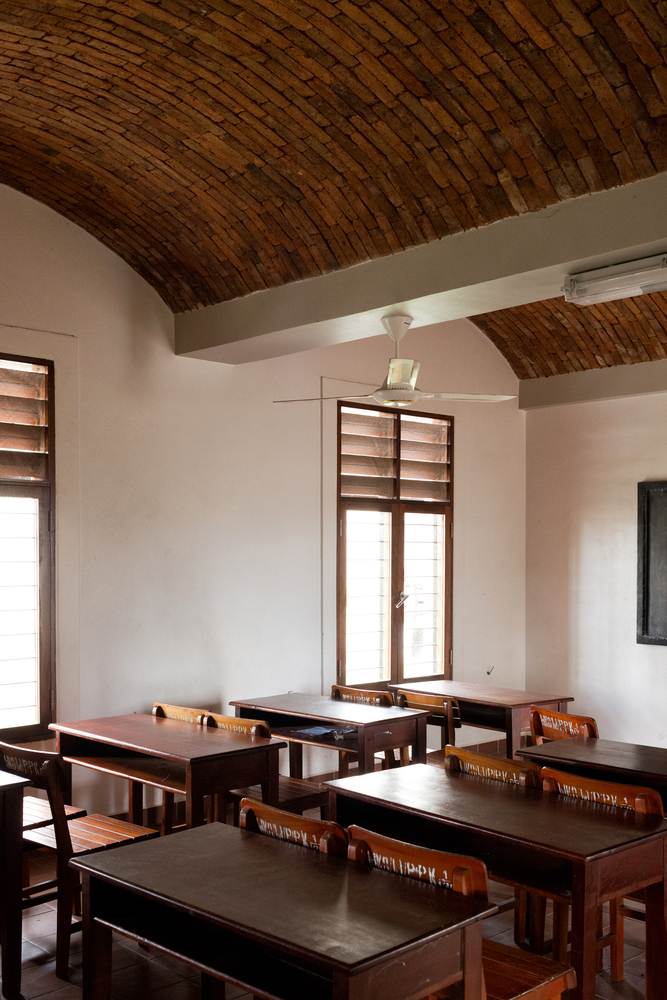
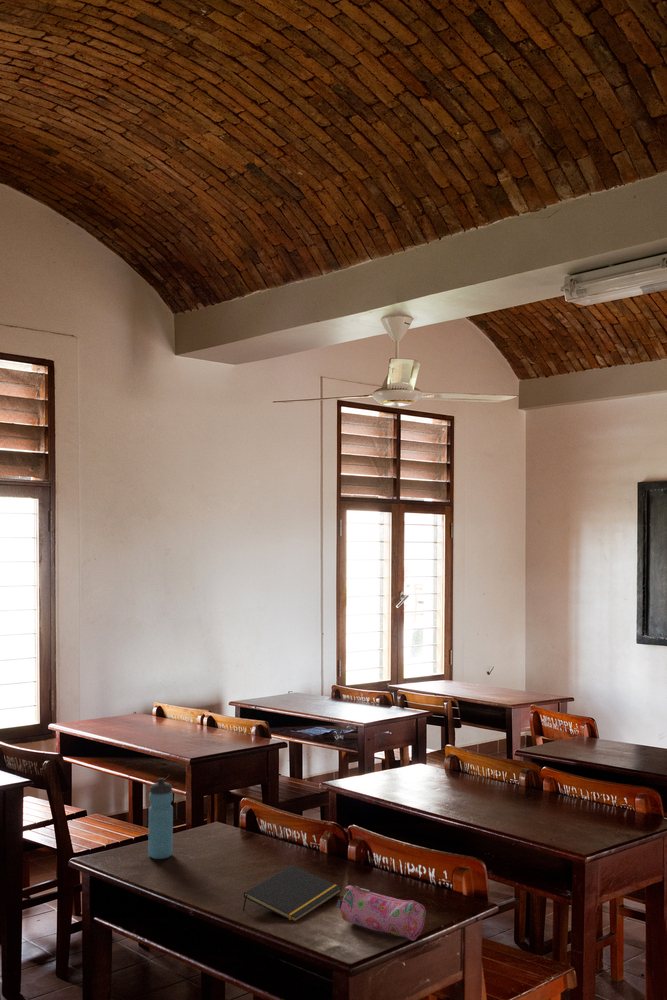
+ notepad (293, 892)
+ pencil case (381, 911)
+ water bottle (160, 817)
